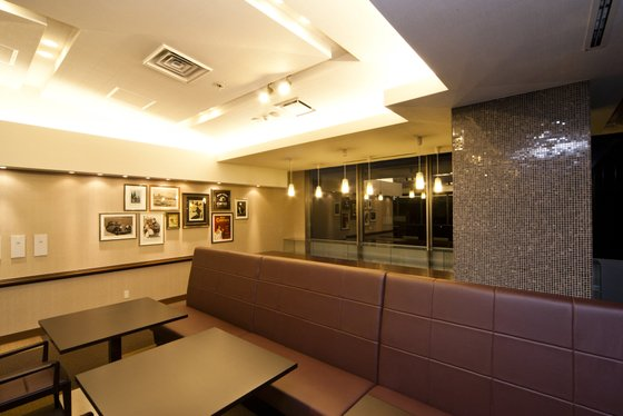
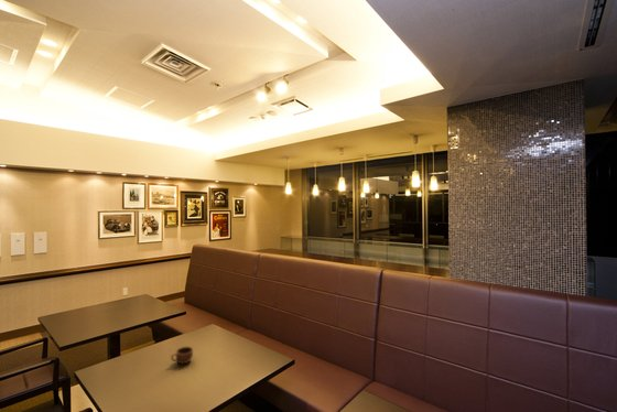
+ mug (183, 356)
